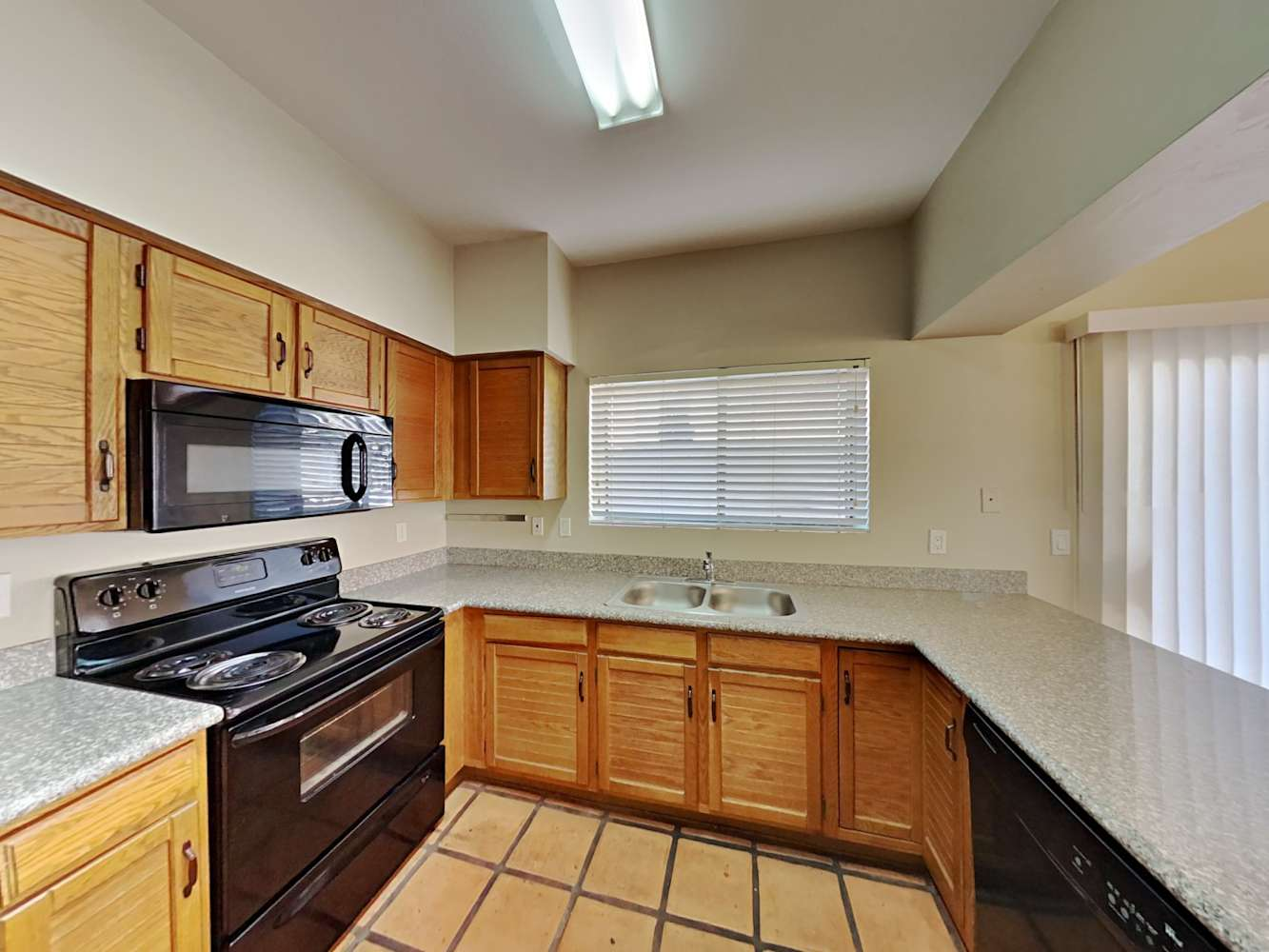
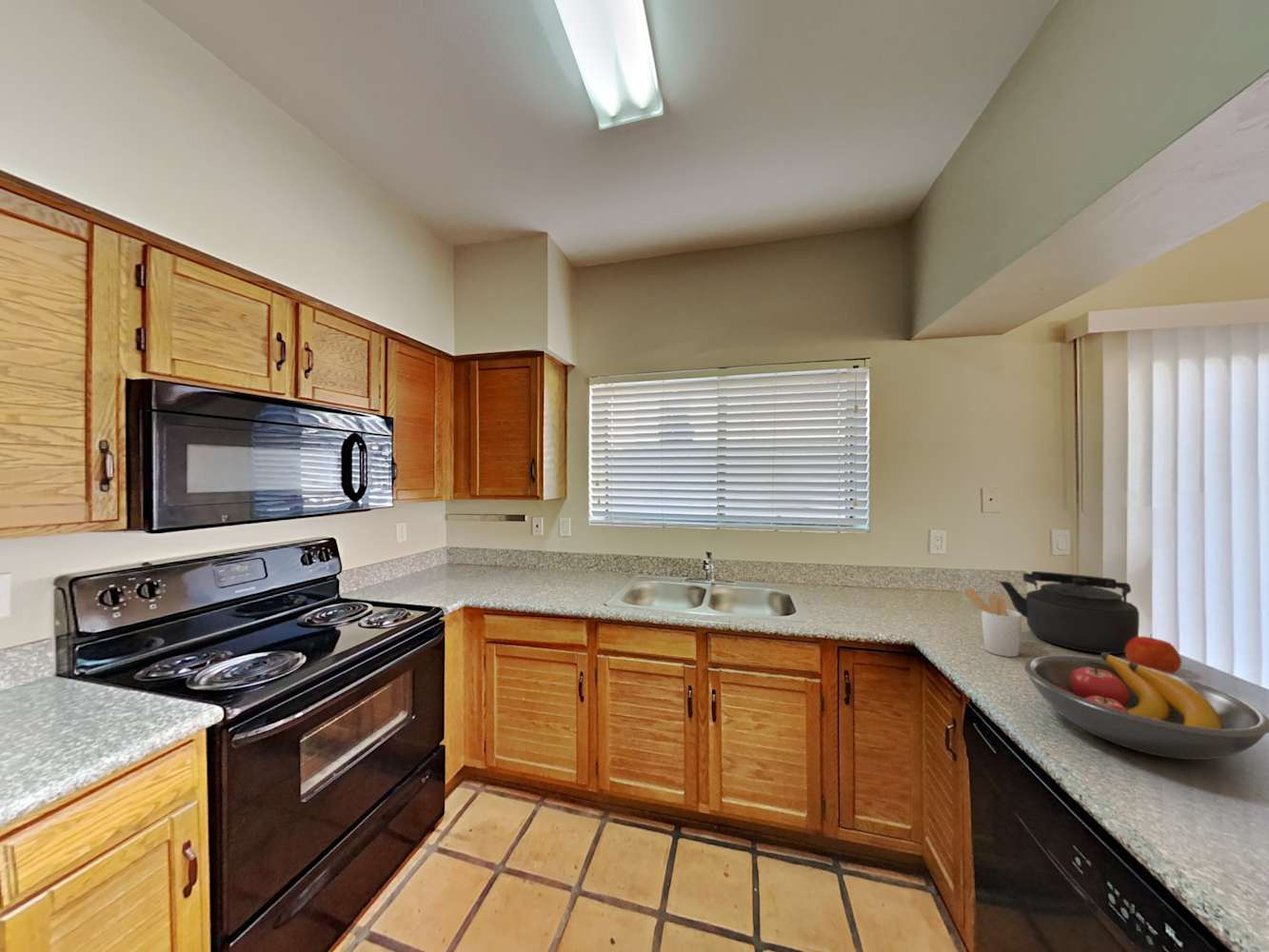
+ apple (1151, 652)
+ utensil holder (990, 620)
+ fruit bowl (1131, 704)
+ kettle (1075, 608)
